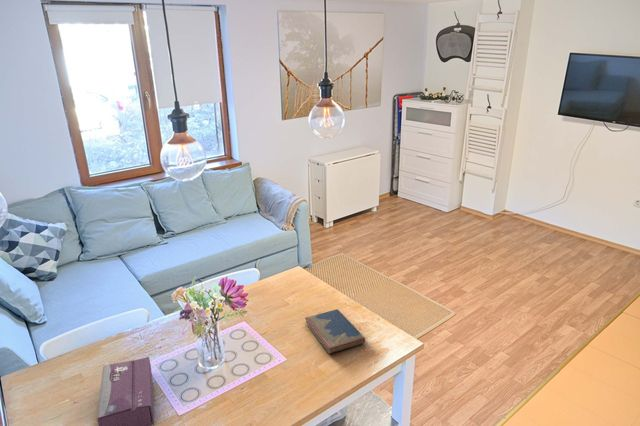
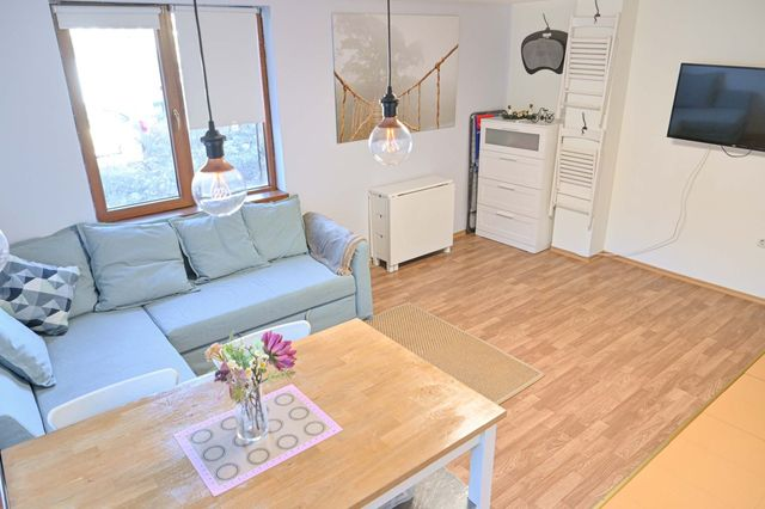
- hardcover book (333, 329)
- tissue box (127, 393)
